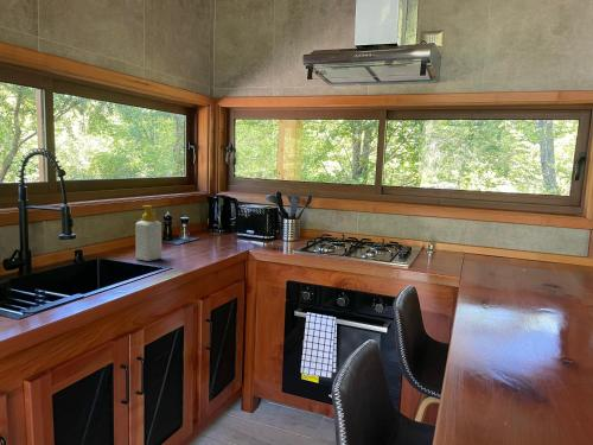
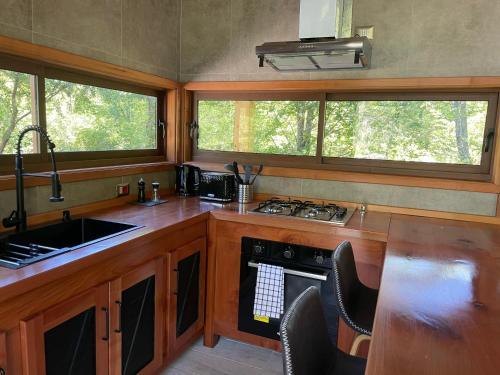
- soap bottle (148, 231)
